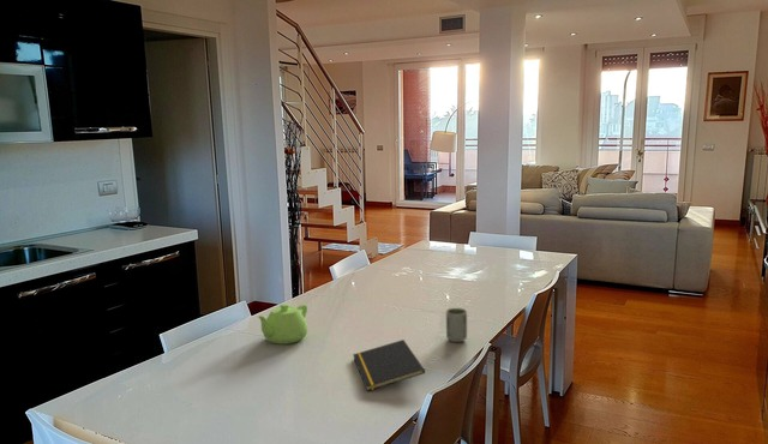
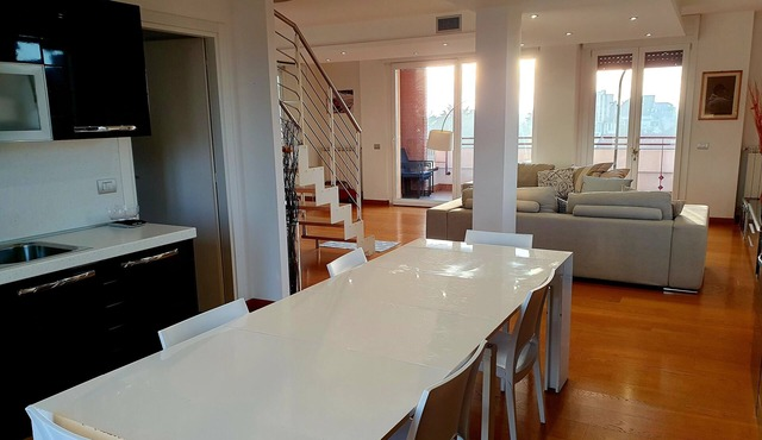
- cup (456, 325)
- notepad (386, 362)
- teapot (282, 322)
